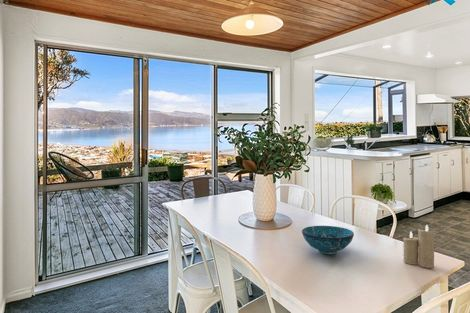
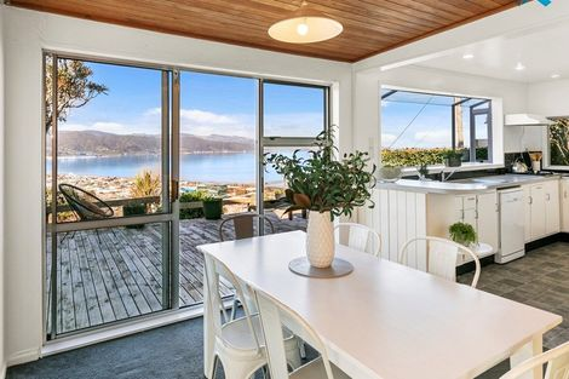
- decorative bowl (327, 241)
- candle (417, 243)
